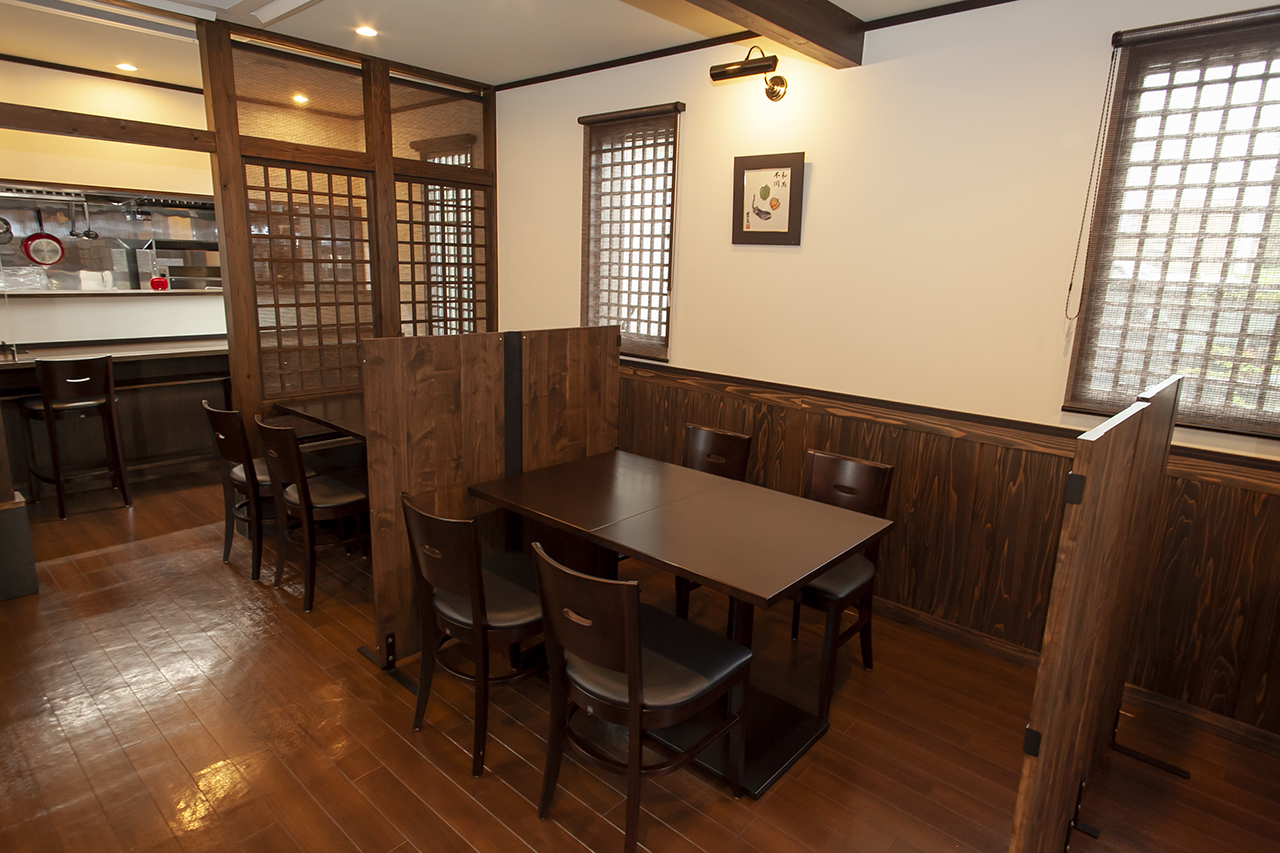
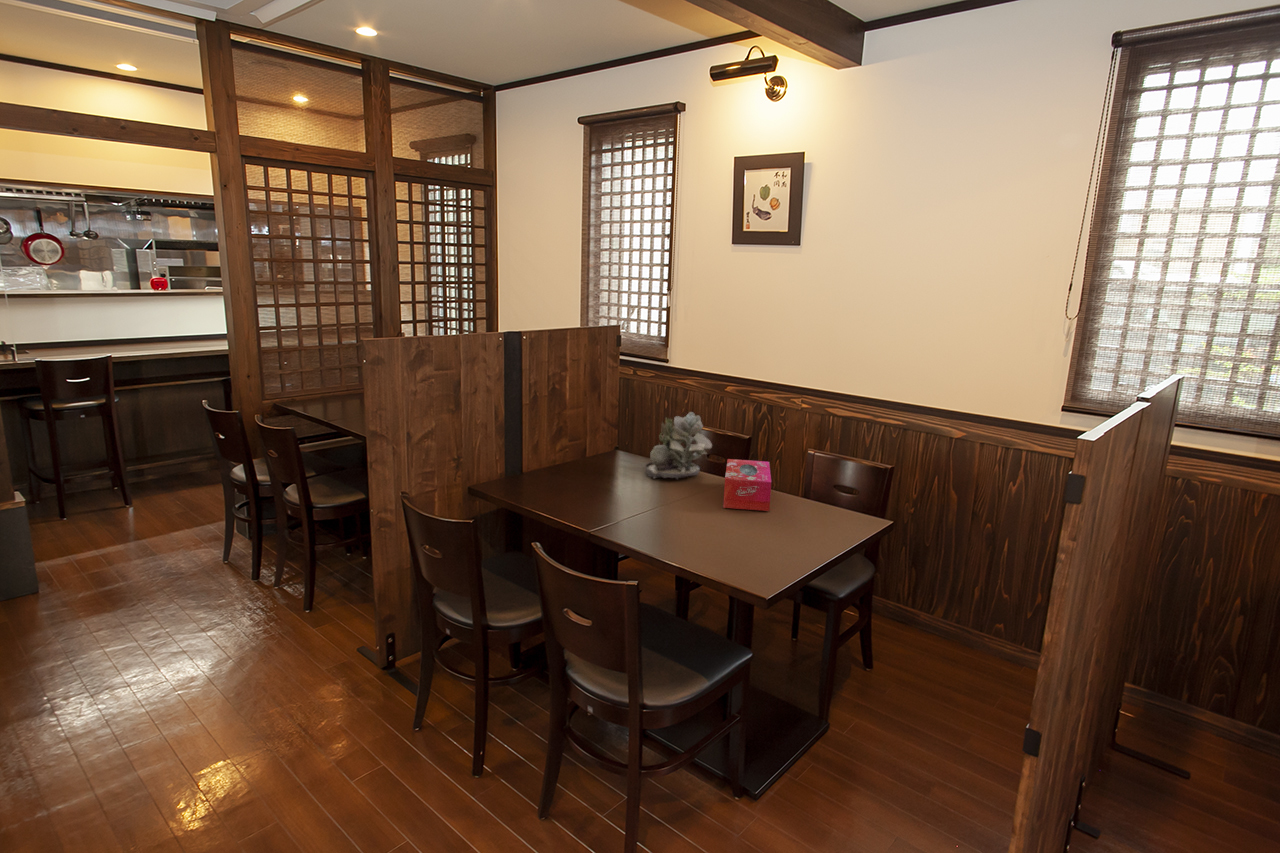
+ tissue box (747, 483)
+ succulent plant (677, 444)
